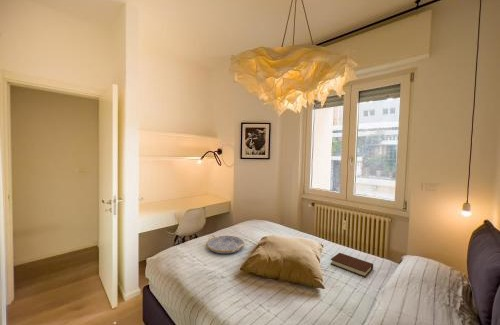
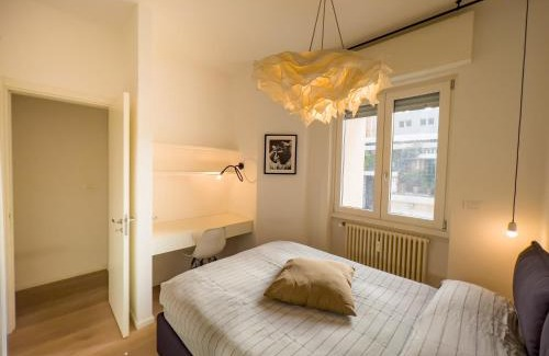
- book (351, 263)
- serving tray (225, 243)
